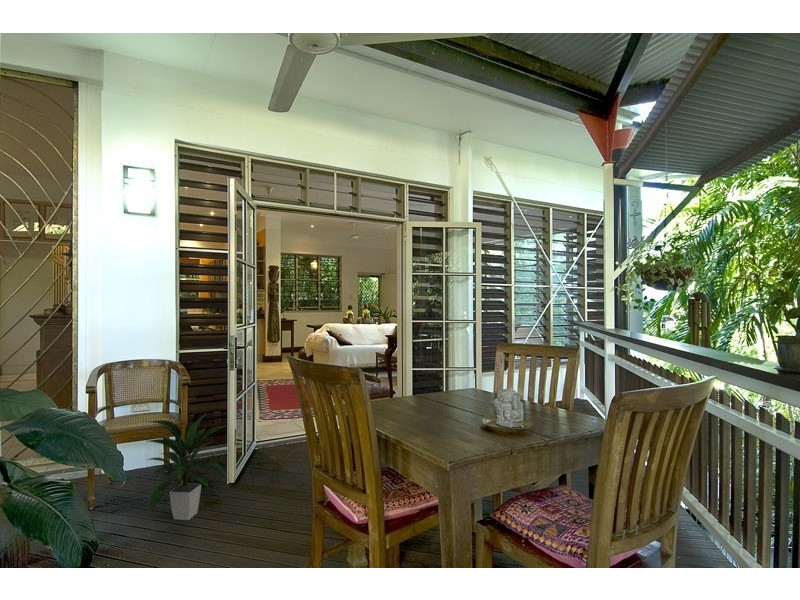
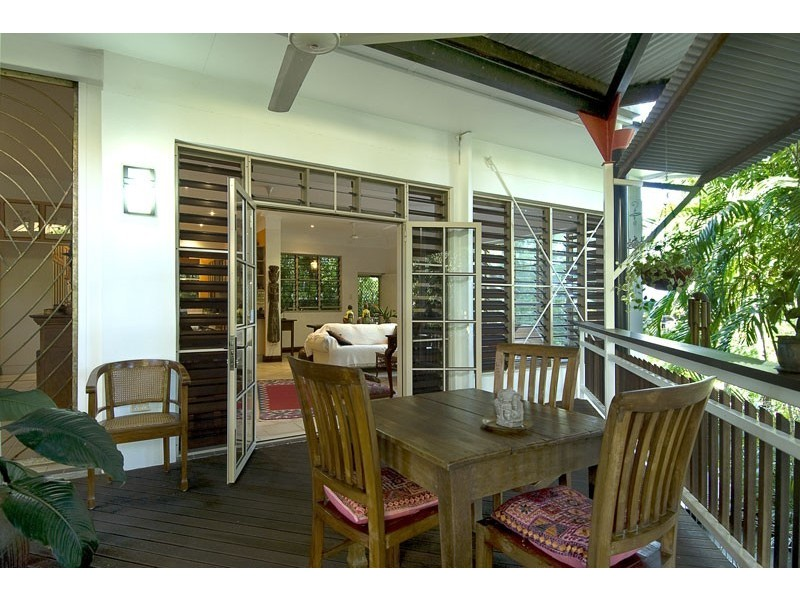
- indoor plant (181, 464)
